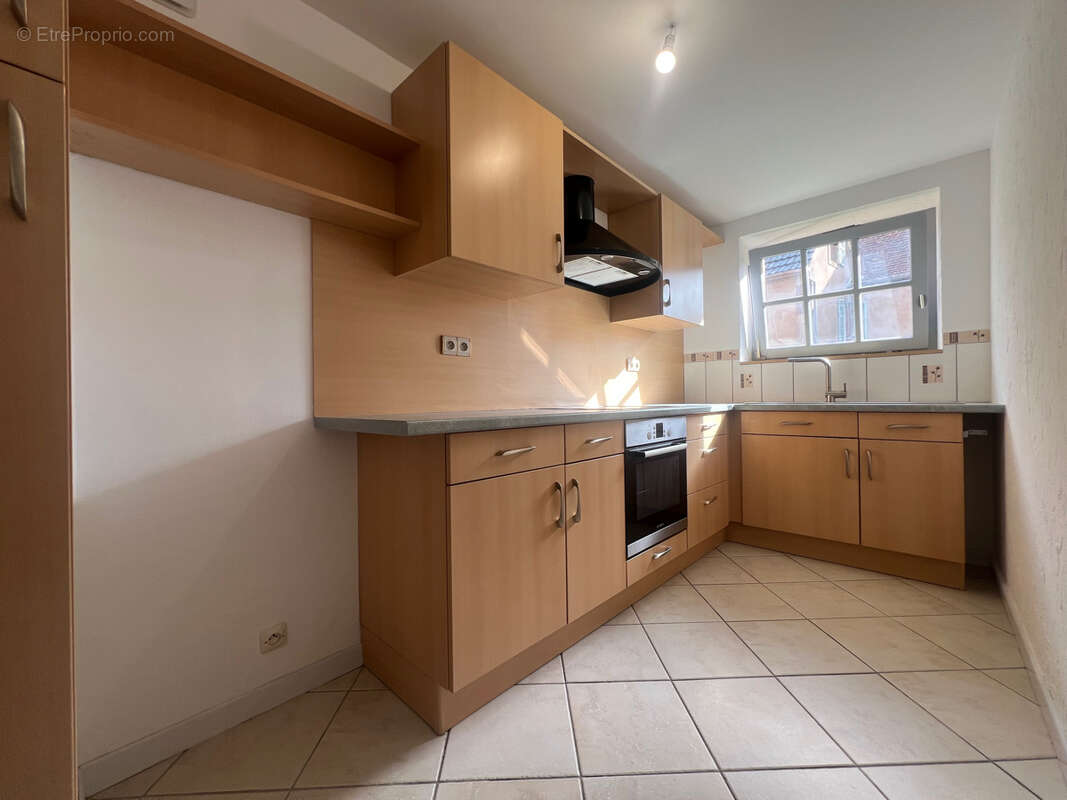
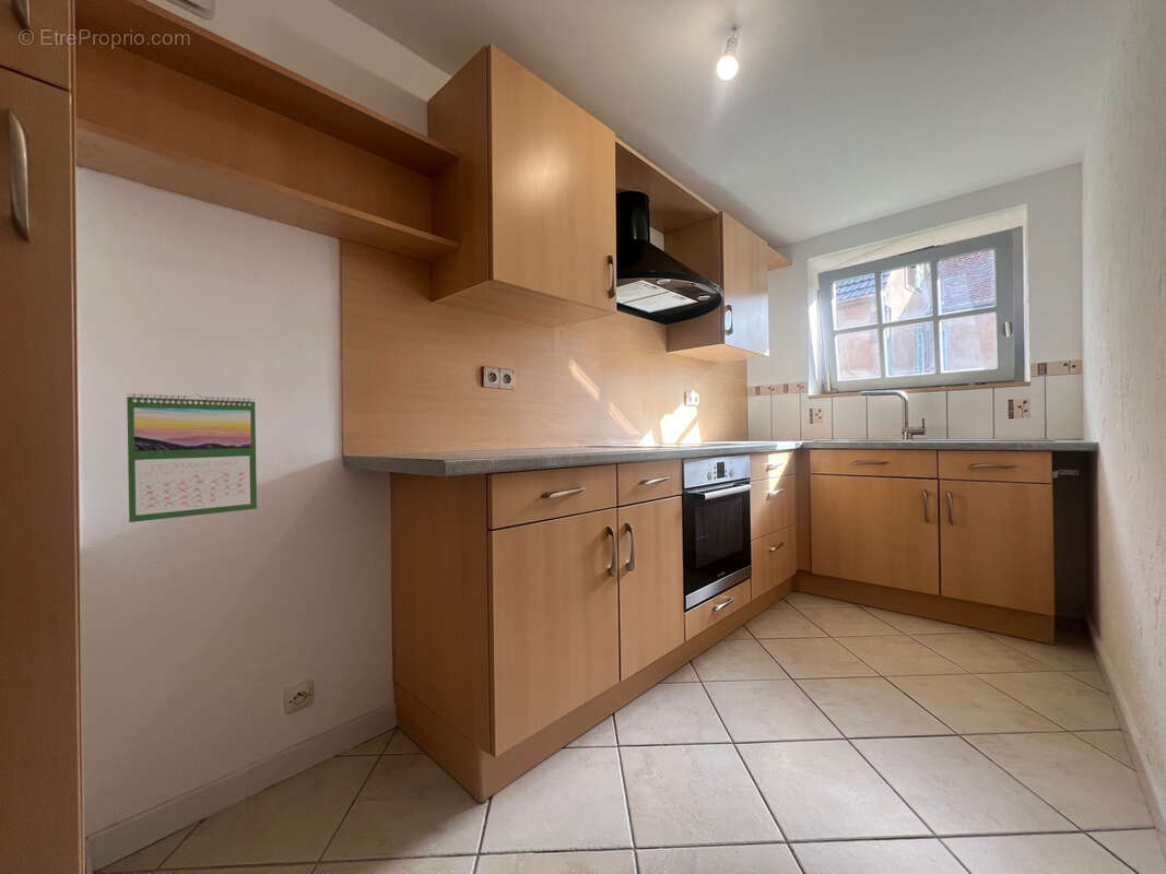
+ calendar (197, 453)
